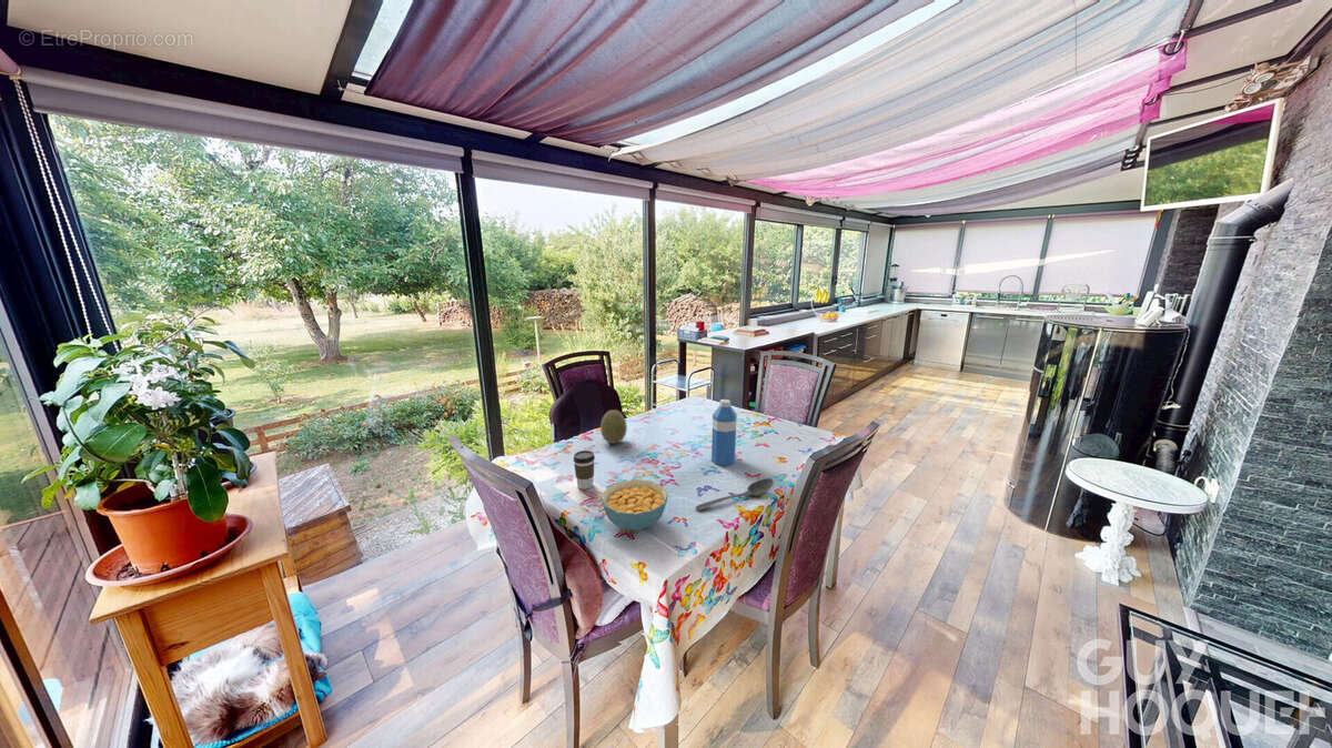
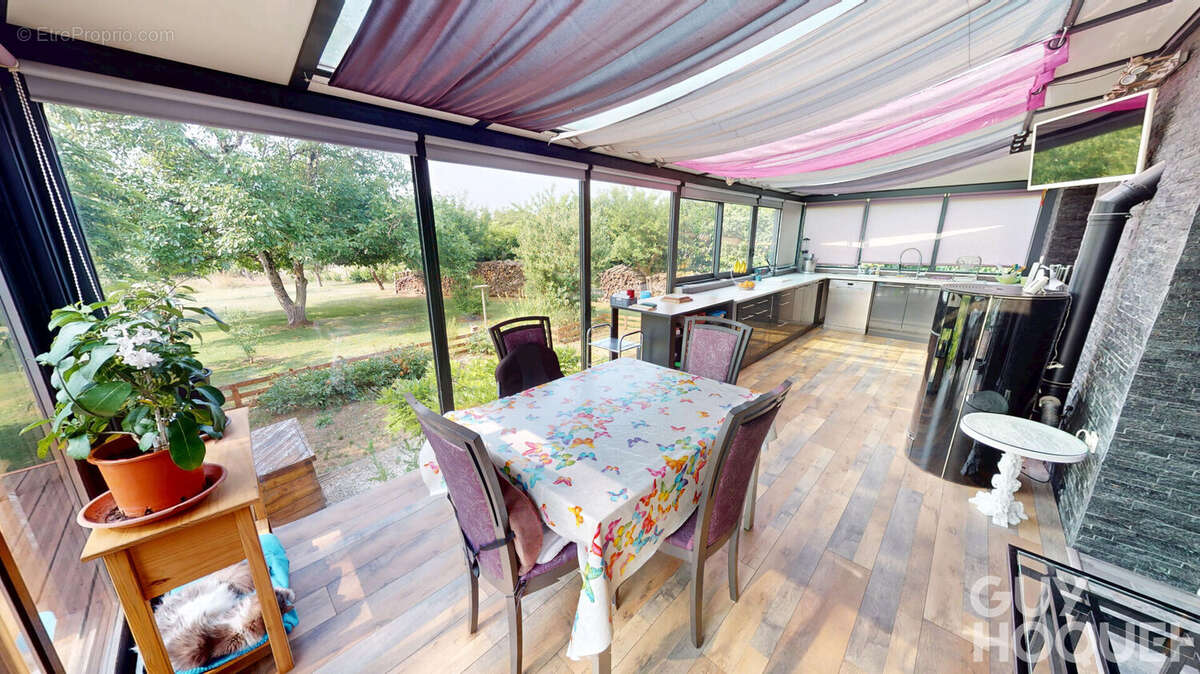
- water bottle (724, 431)
- stirrer (736, 494)
- coffee cup (584, 469)
- cereal bowl (635, 509)
- fruit (613, 426)
